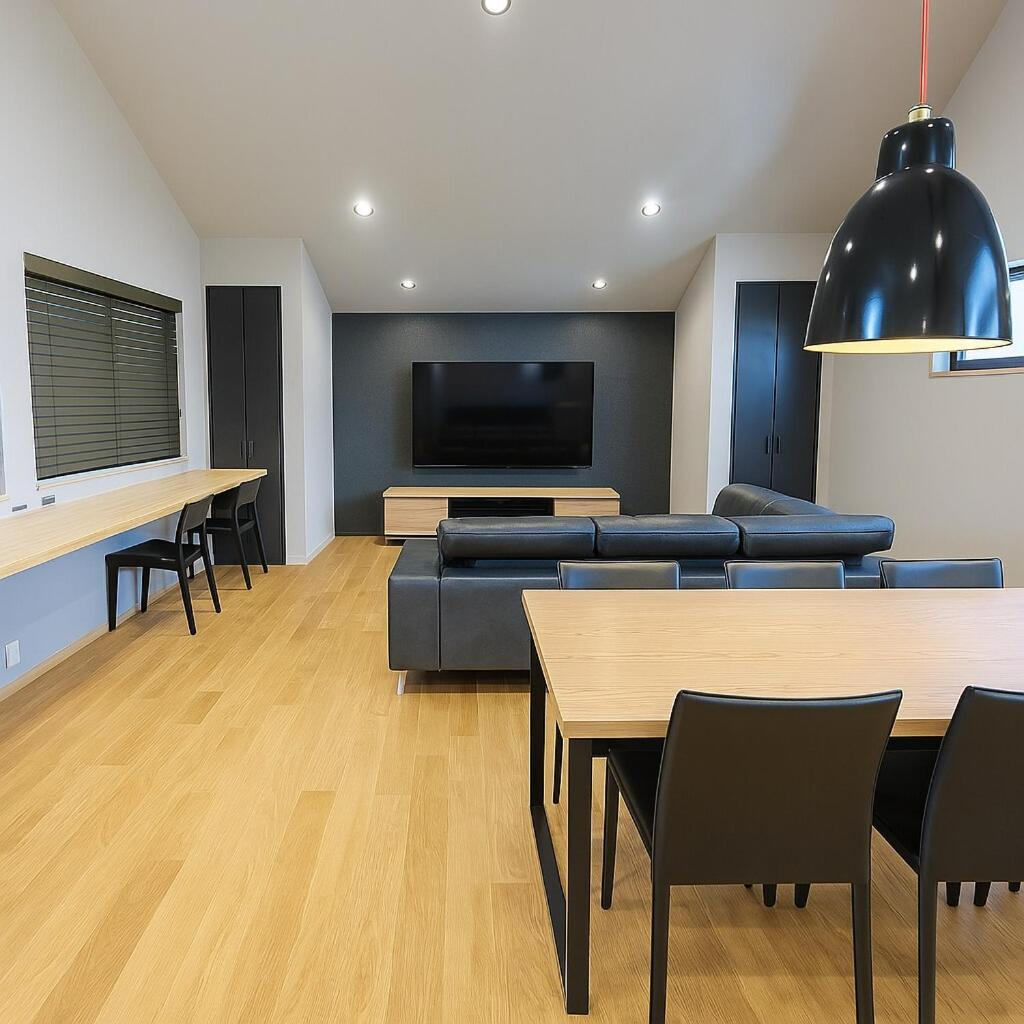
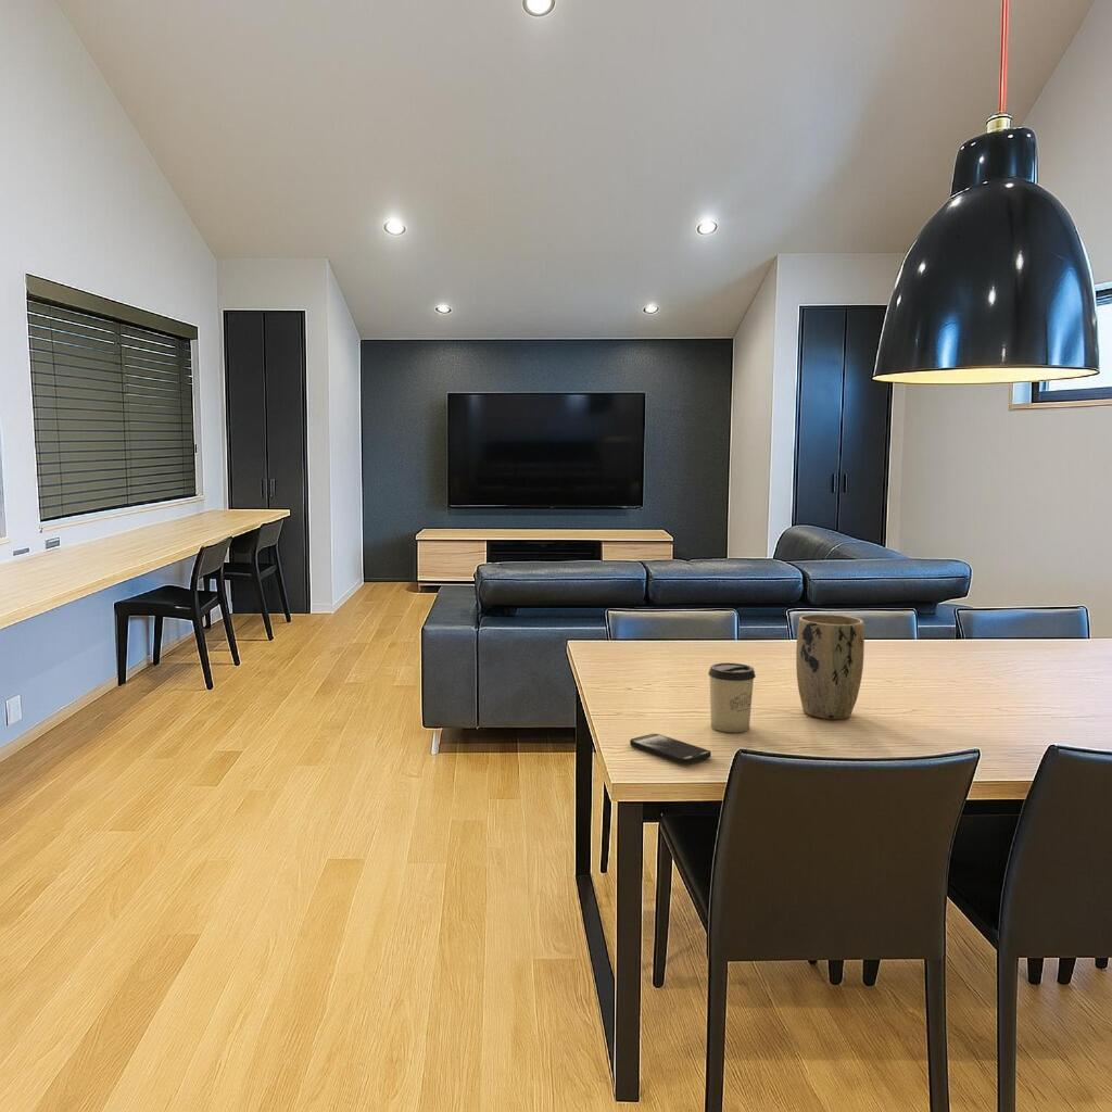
+ cup (731, 697)
+ plant pot (829, 666)
+ smartphone (669, 747)
